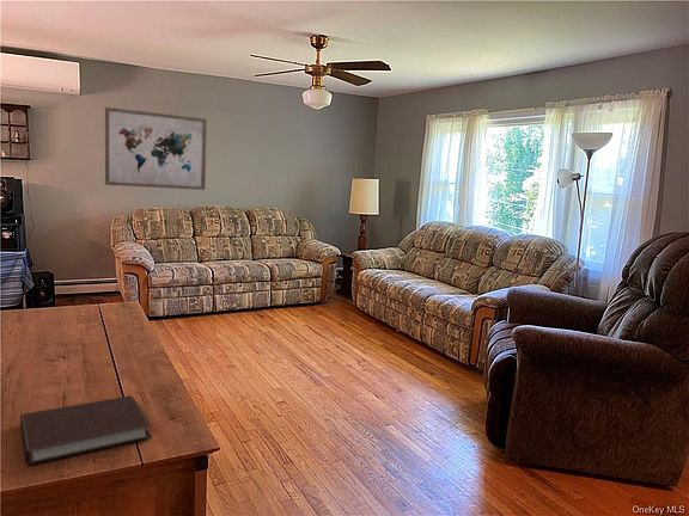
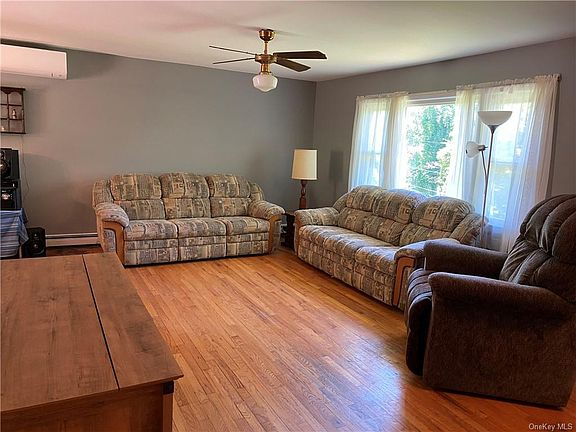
- wall art (157, 150)
- notebook (85, 425)
